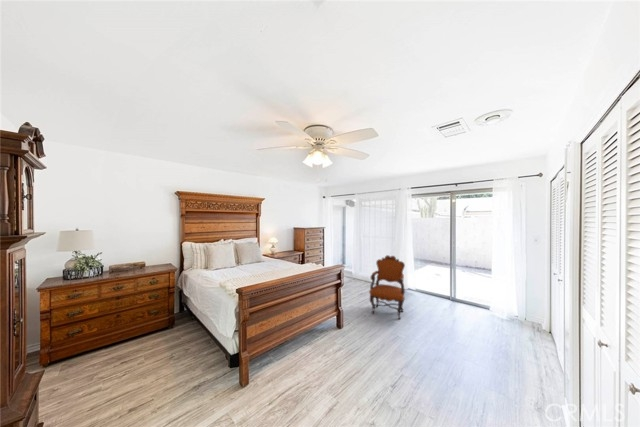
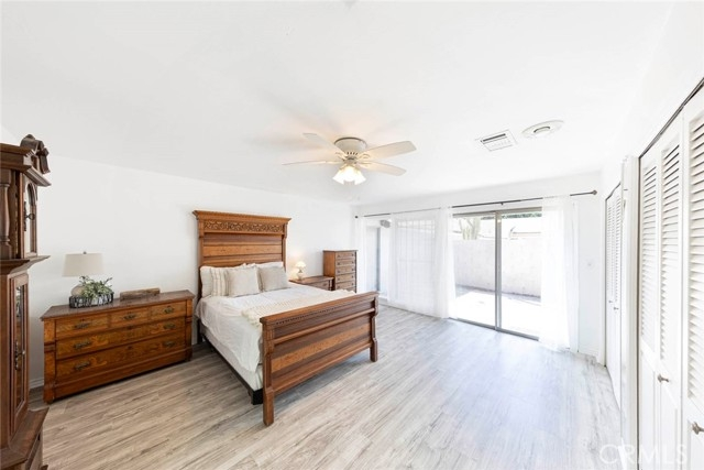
- armchair (387, 285)
